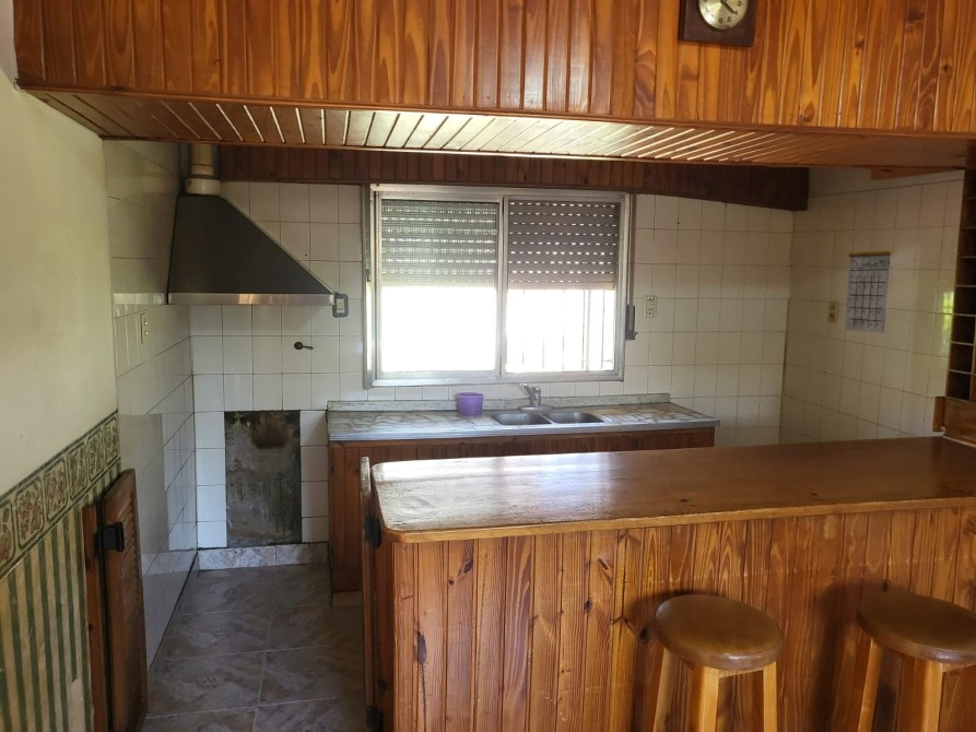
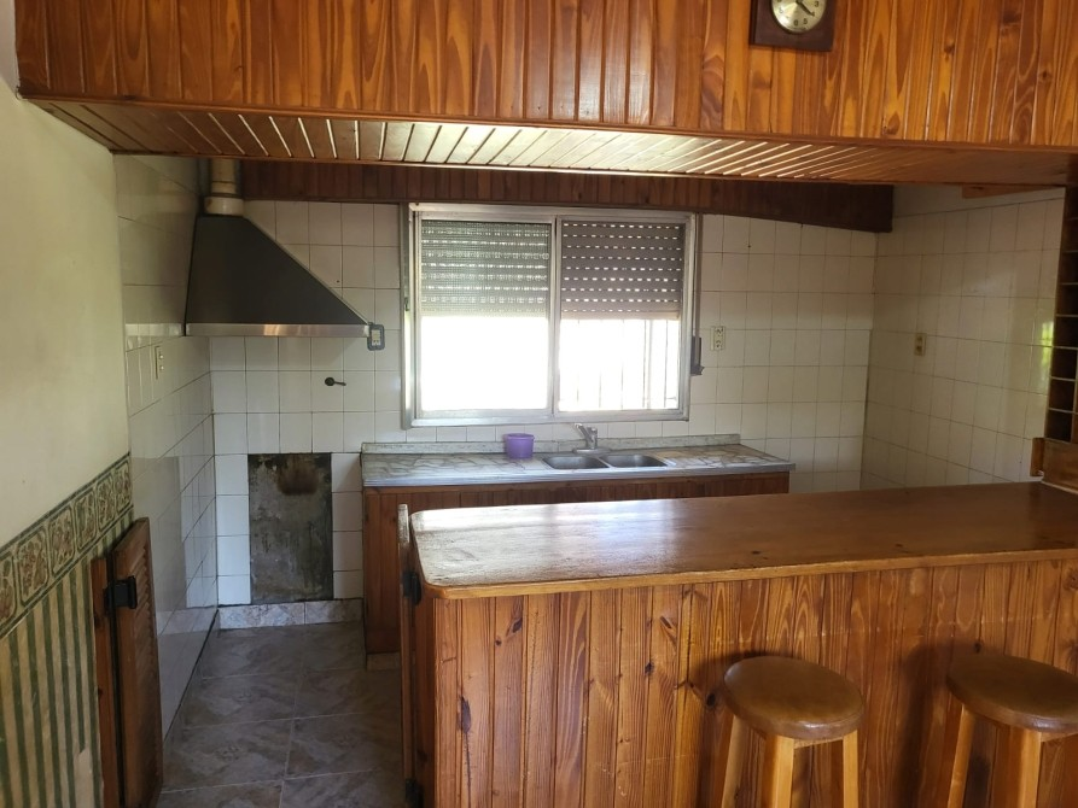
- calendar (868, 282)
